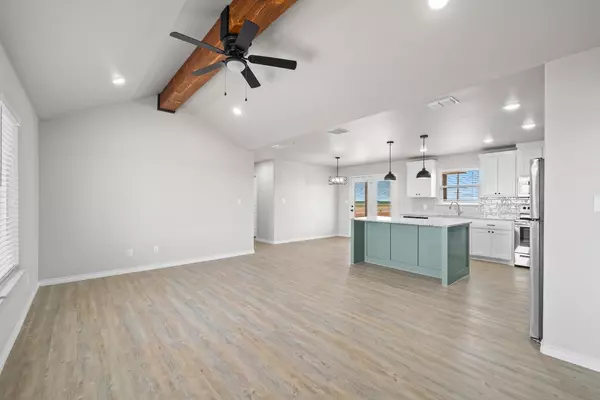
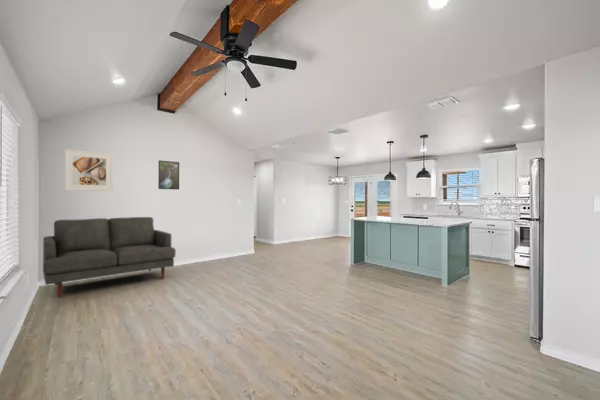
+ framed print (89, 171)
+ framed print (169, 175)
+ sofa (112, 250)
